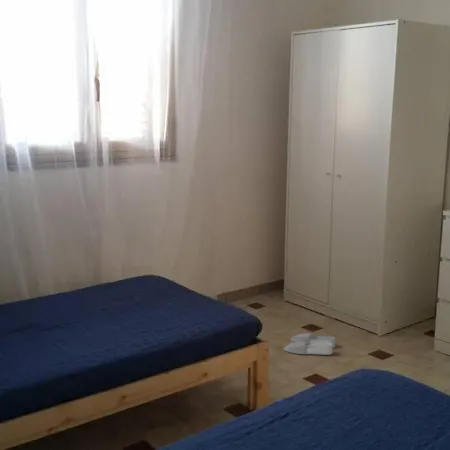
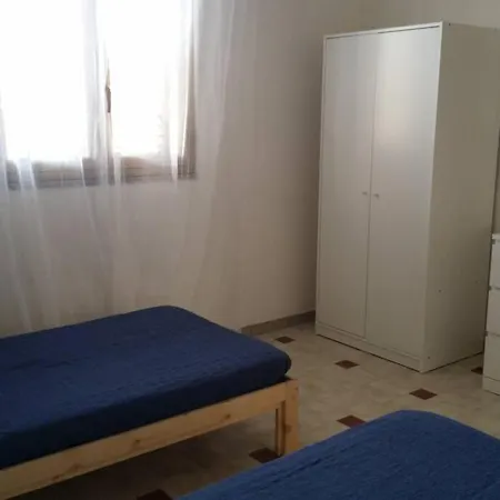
- slippers (310, 342)
